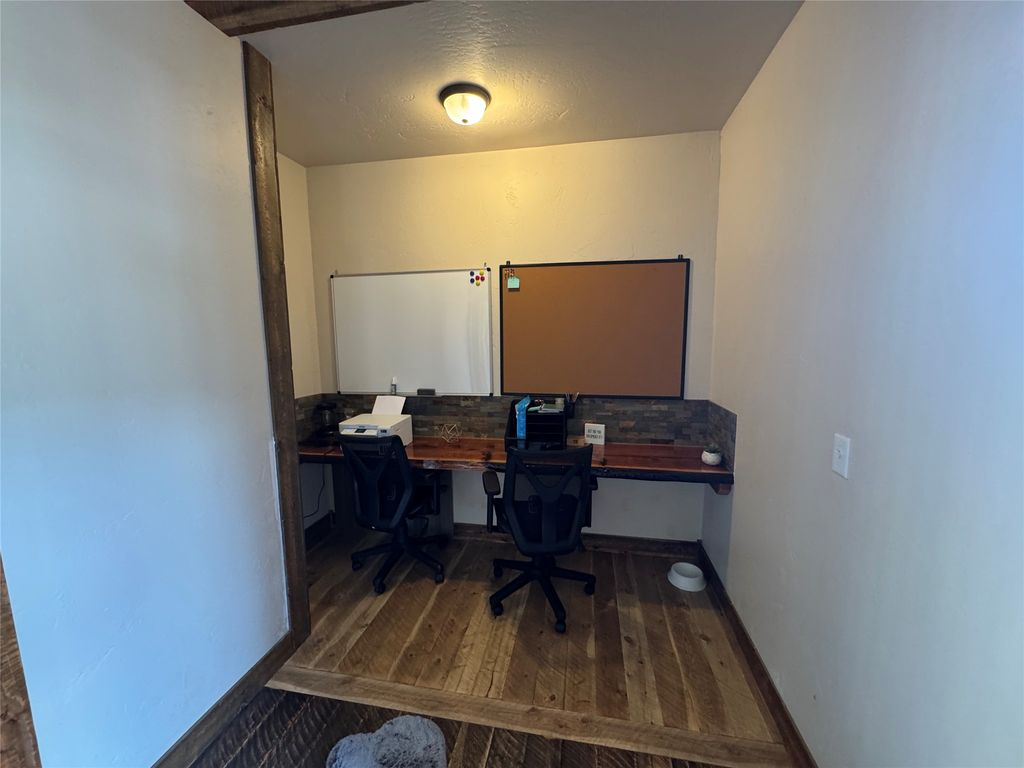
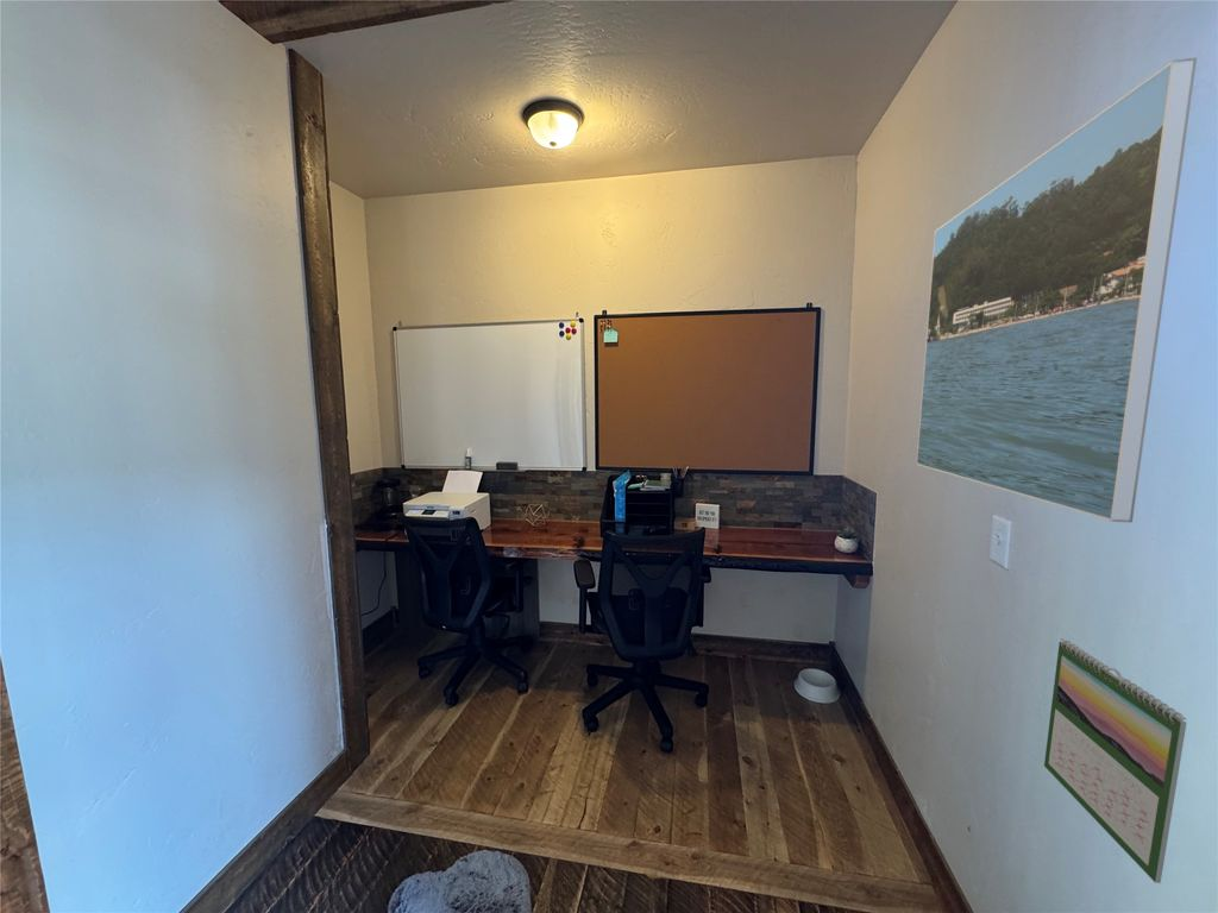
+ calendar (1104, 744)
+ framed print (1005, 334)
